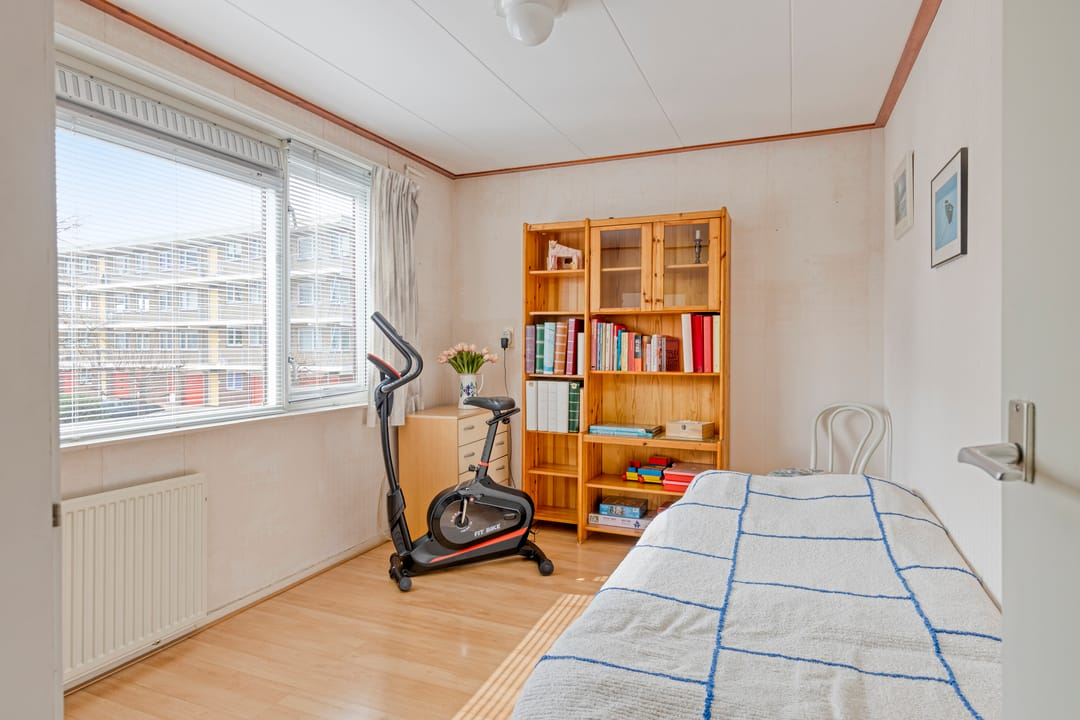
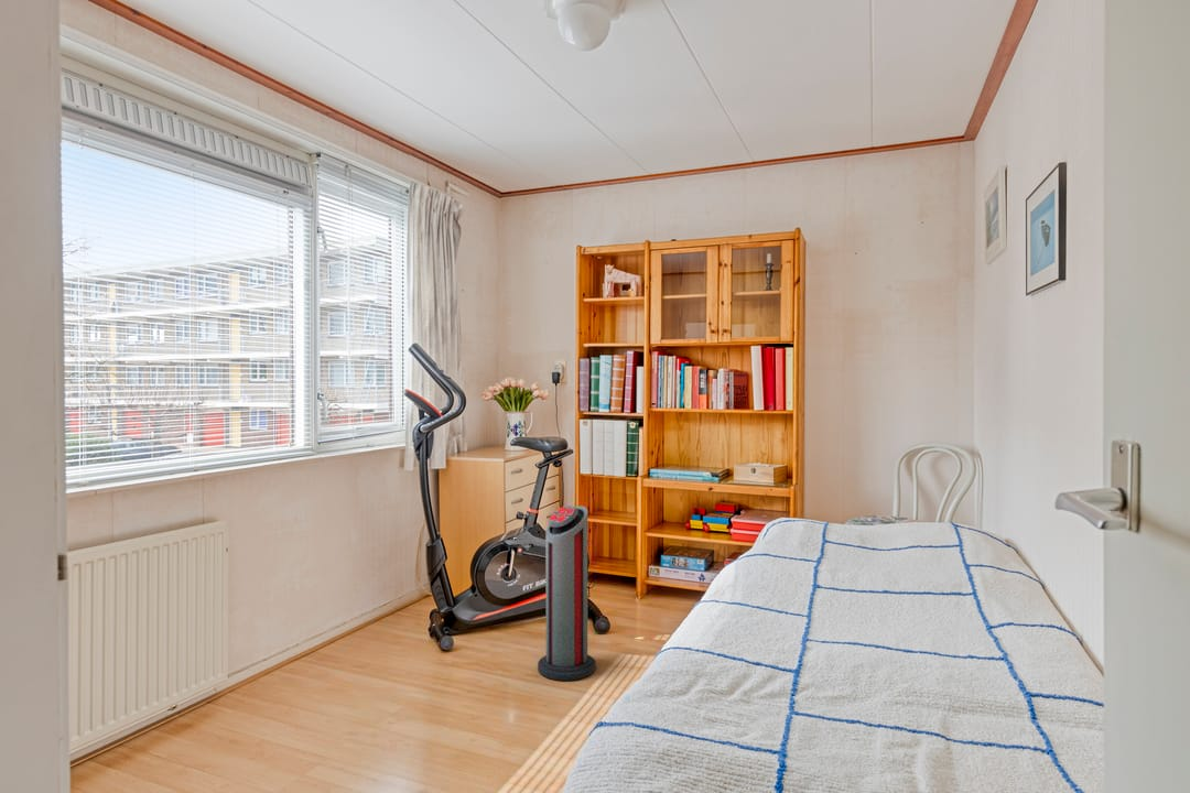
+ air purifier (566, 587)
